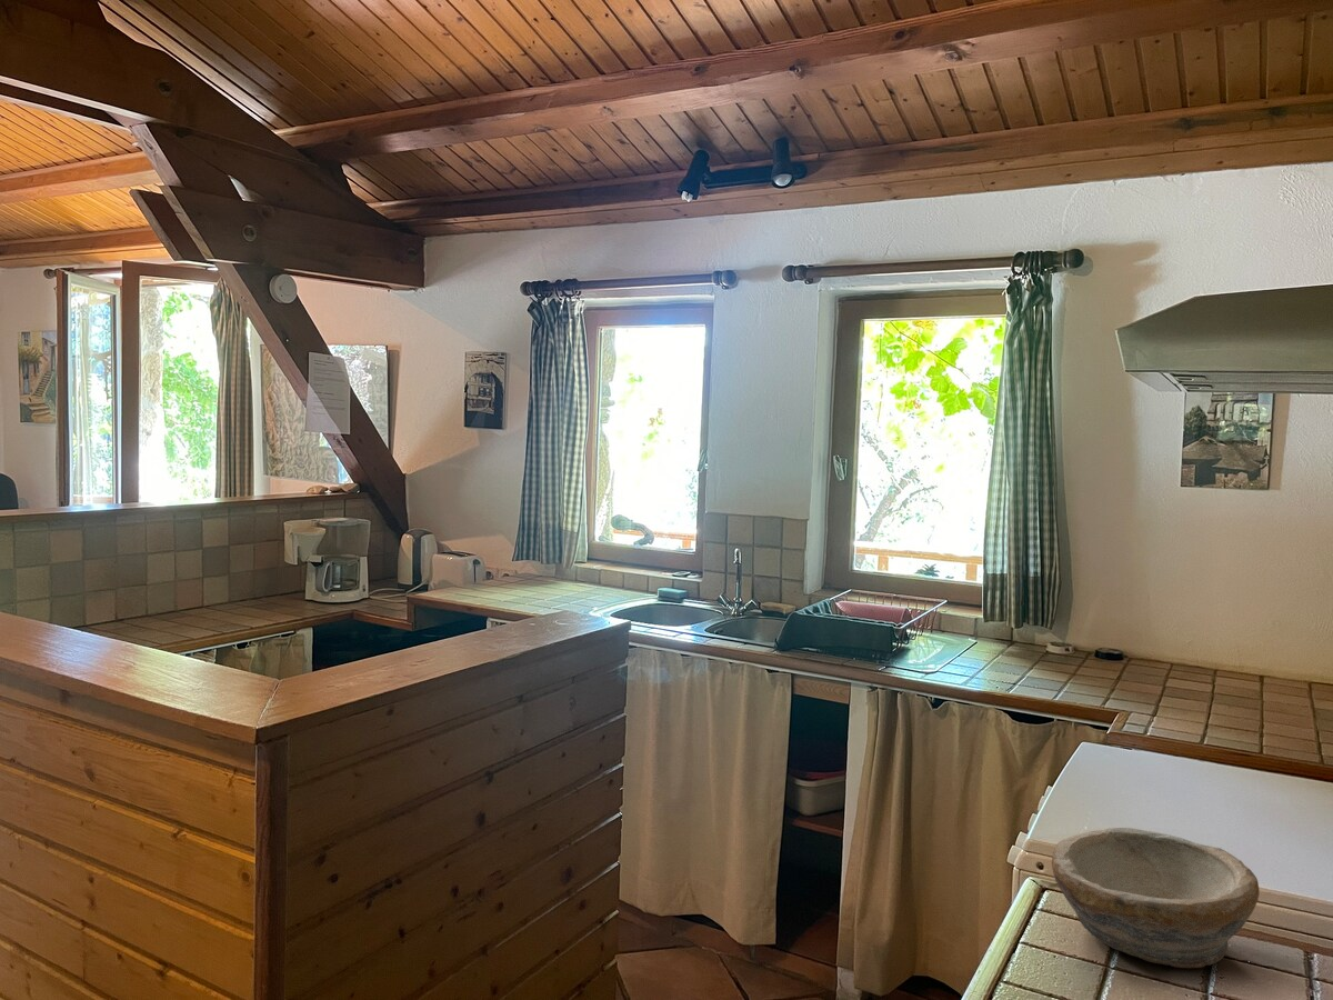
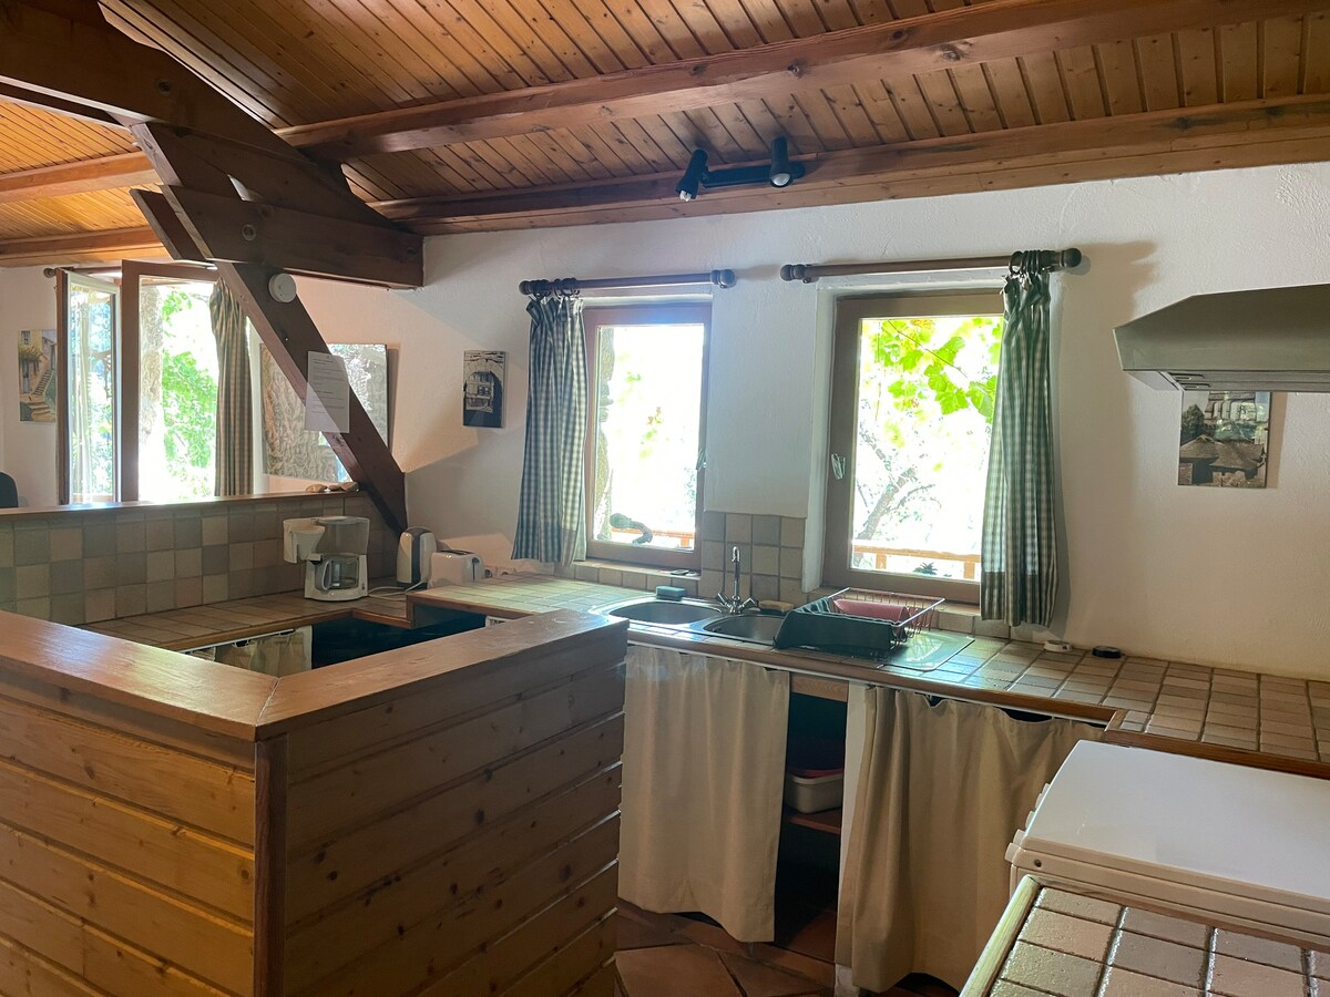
- bowl (1150, 898)
